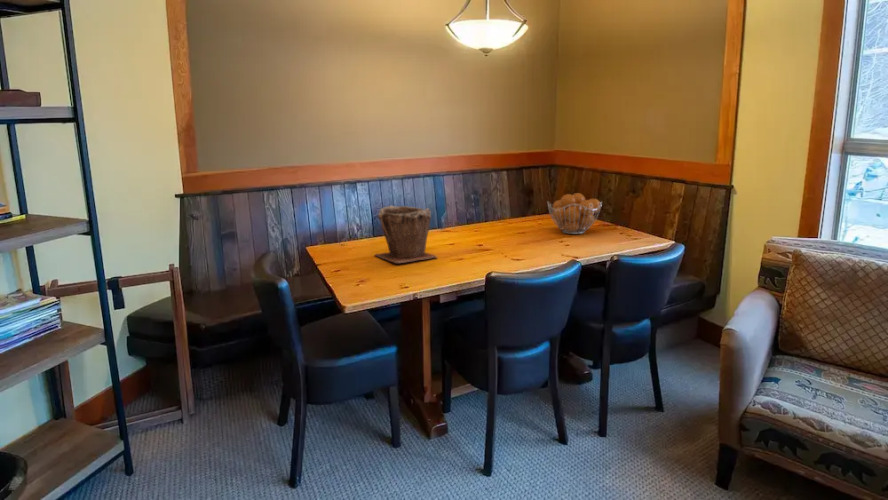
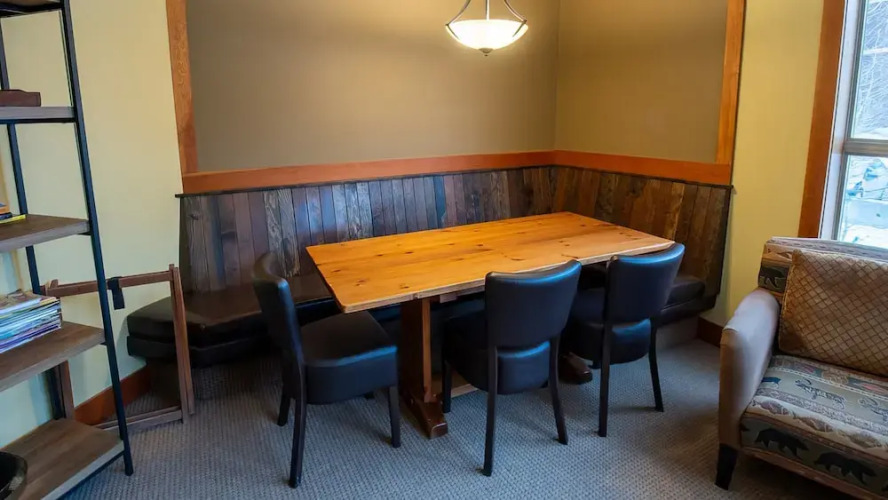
- fruit basket (574, 213)
- plant pot (404, 232)
